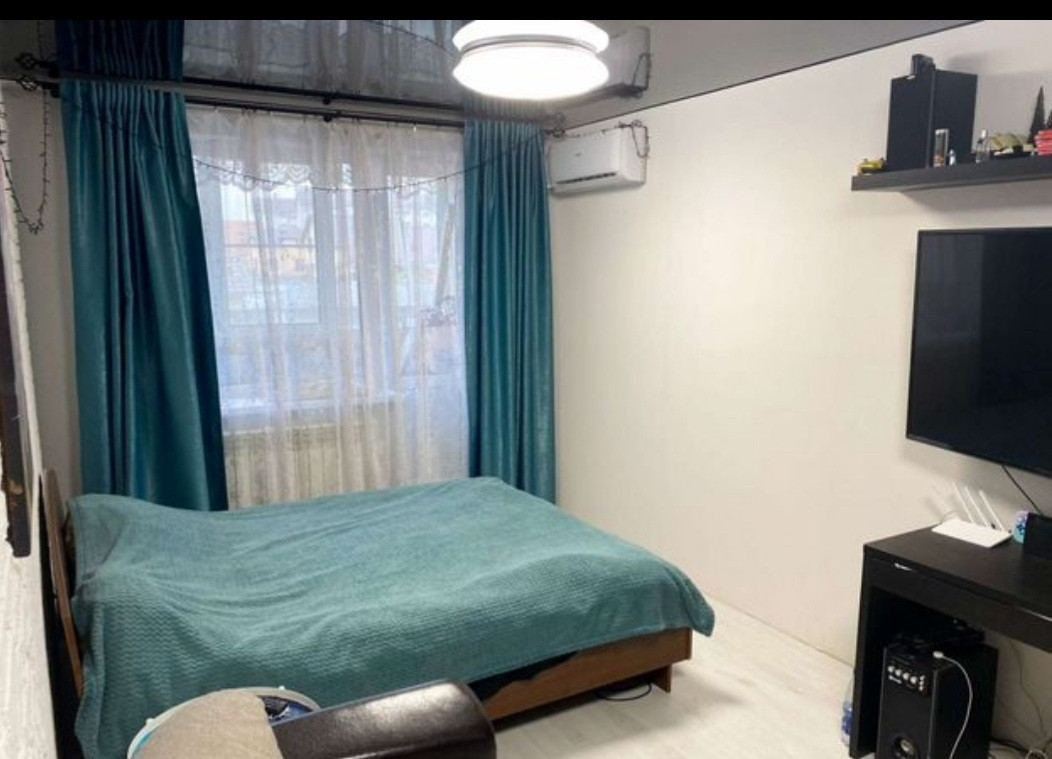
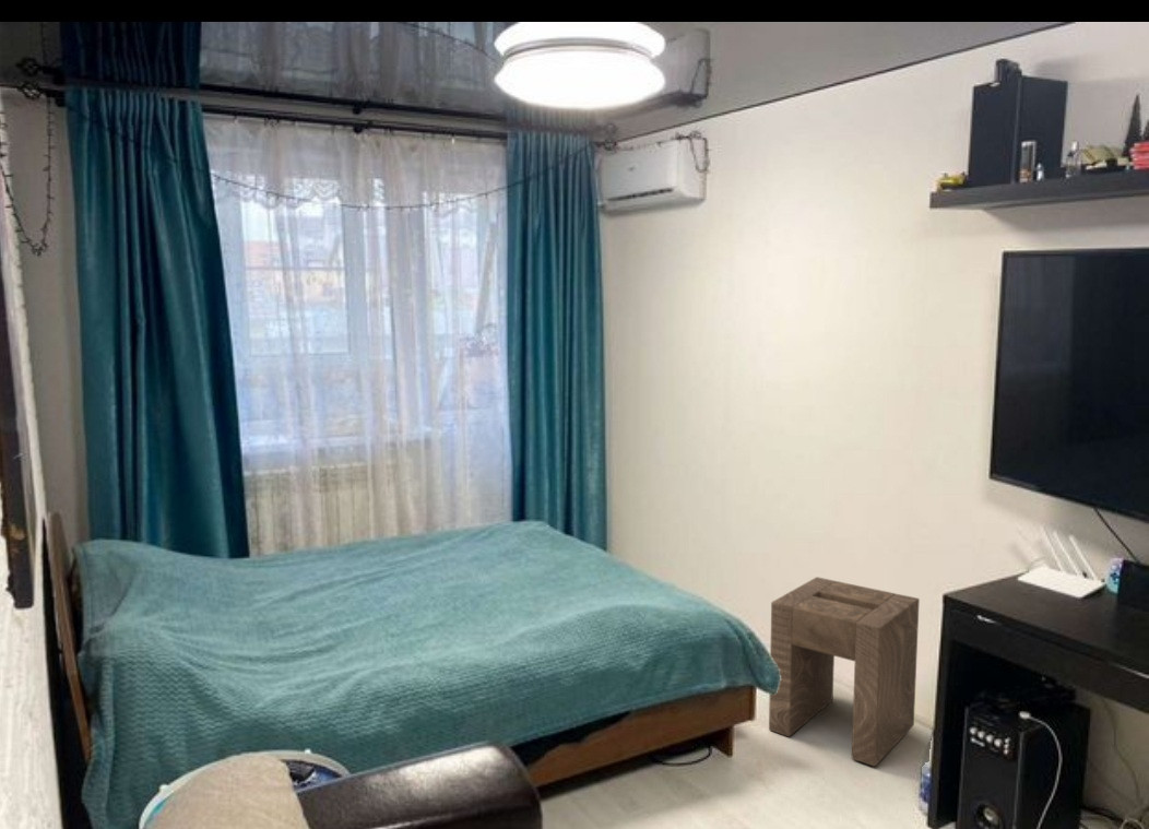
+ stool (846, 659)
